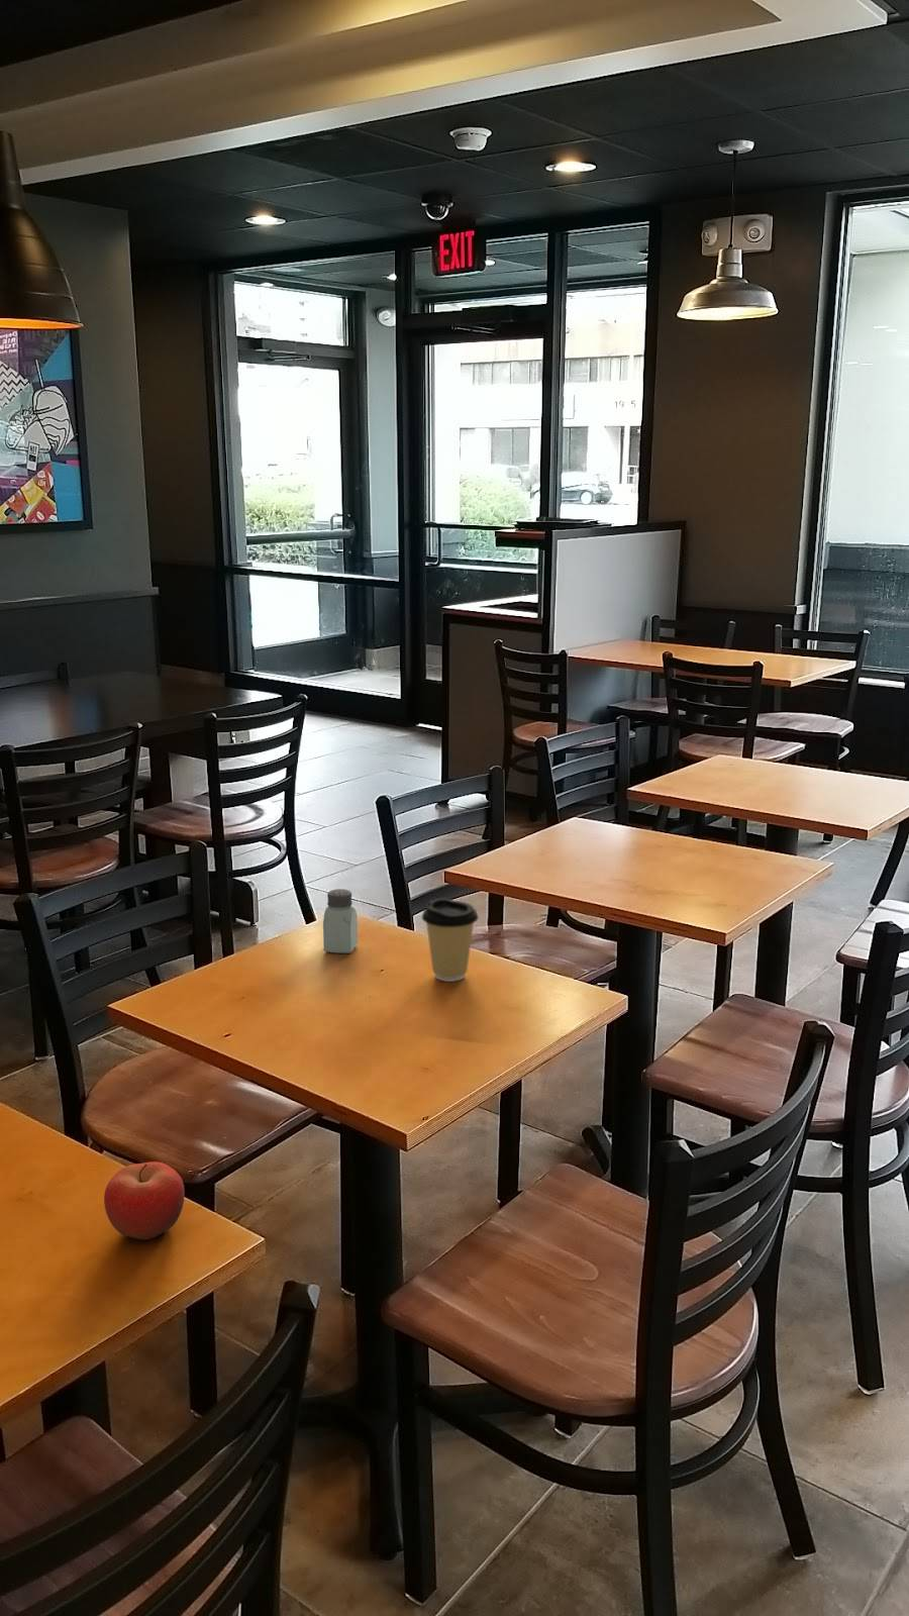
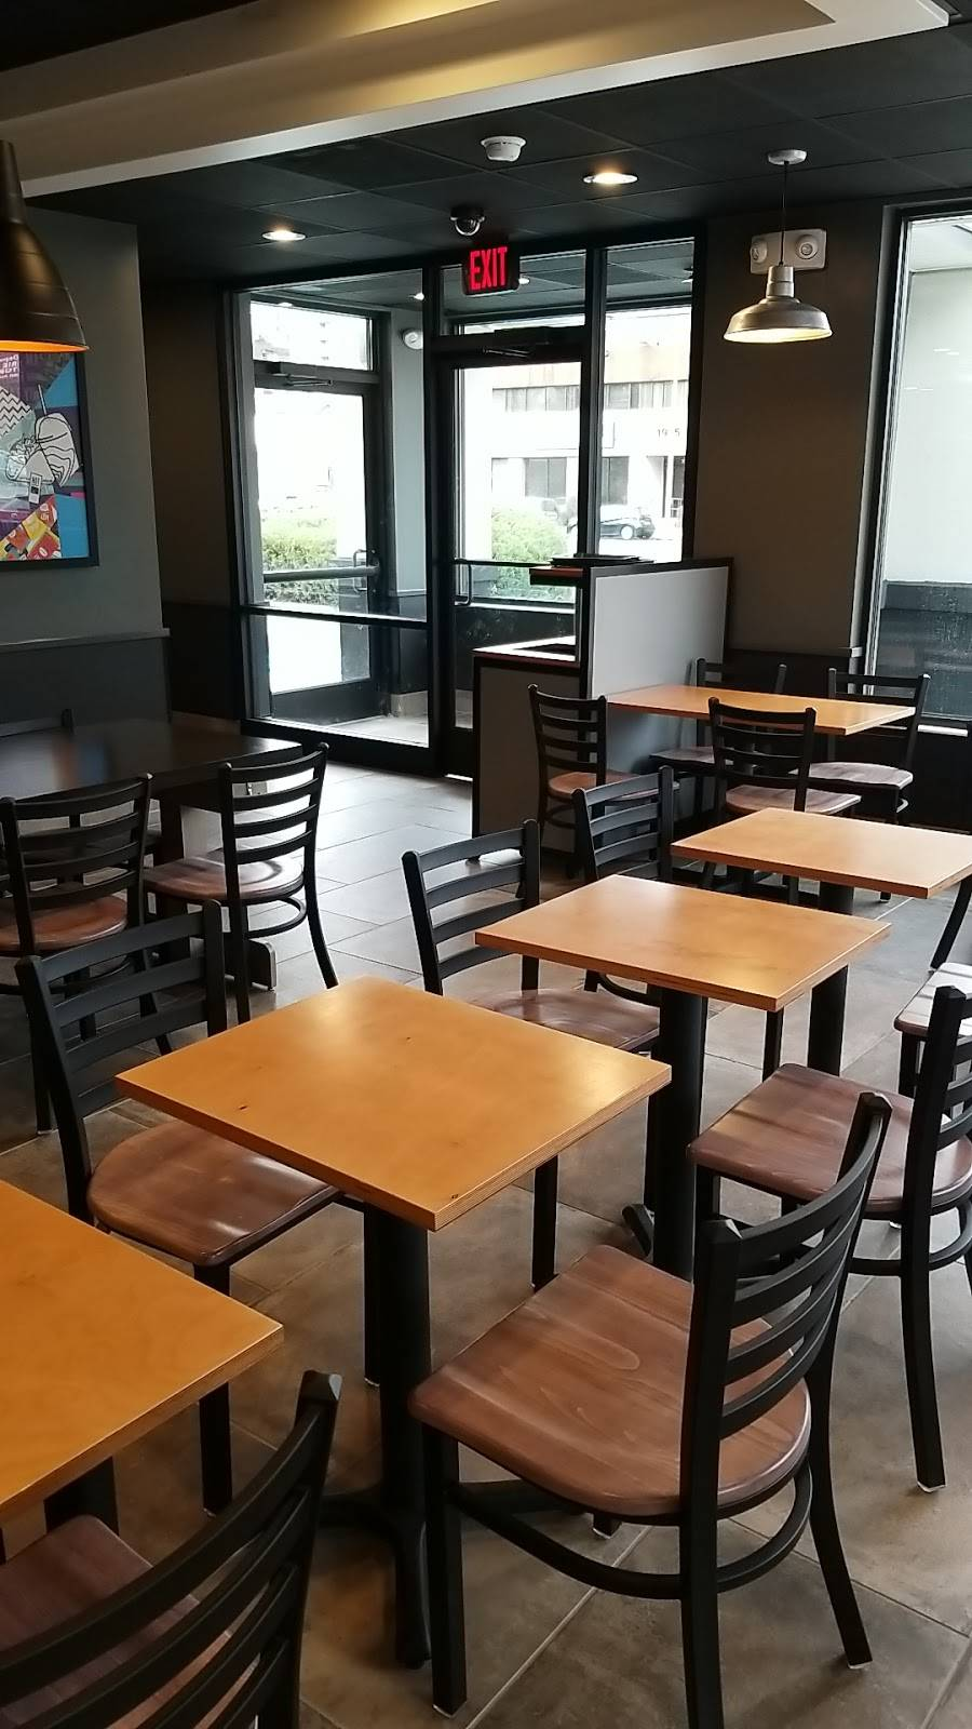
- coffee cup (450, 940)
- saltshaker (340, 920)
- fruit (144, 1195)
